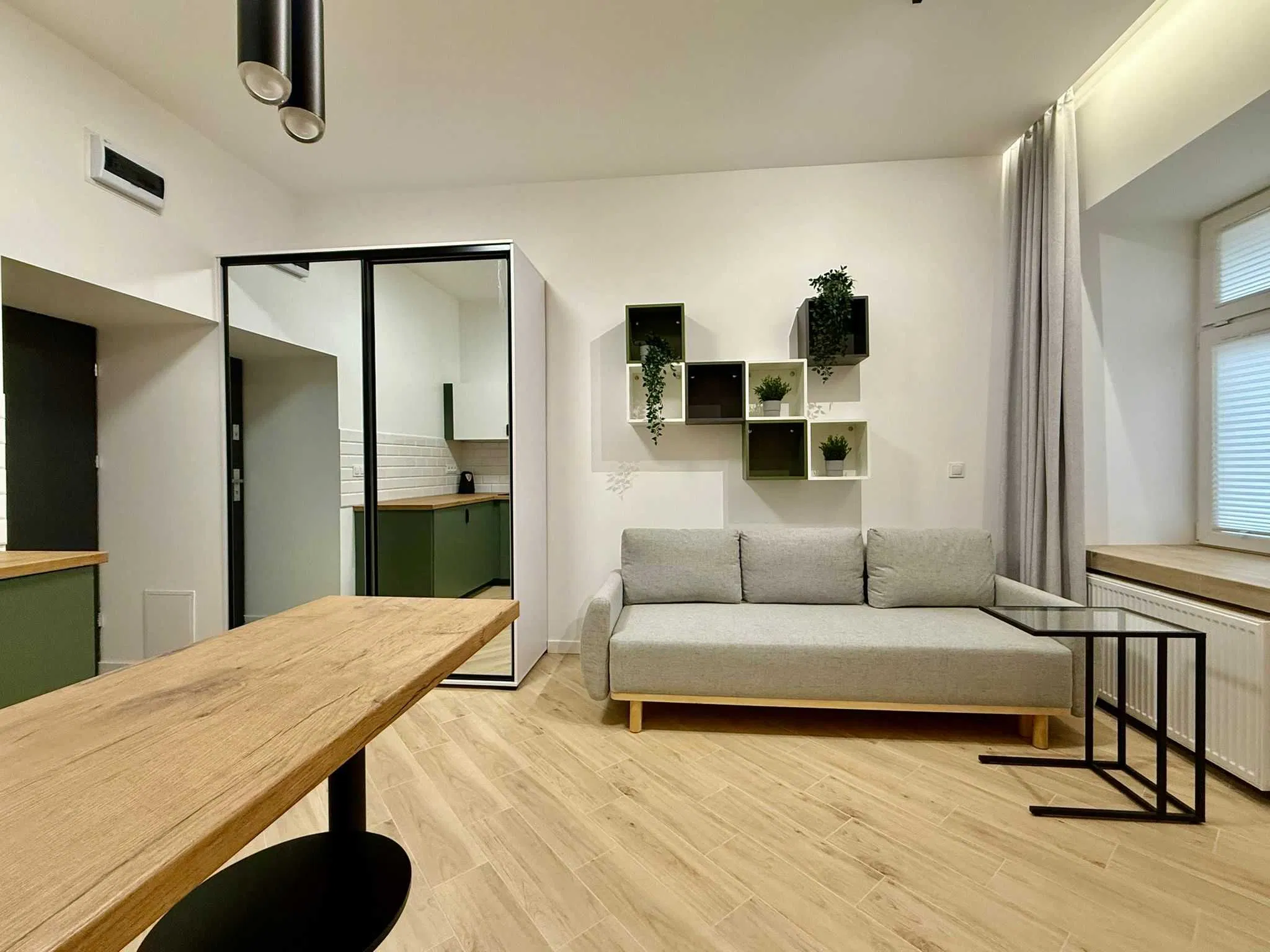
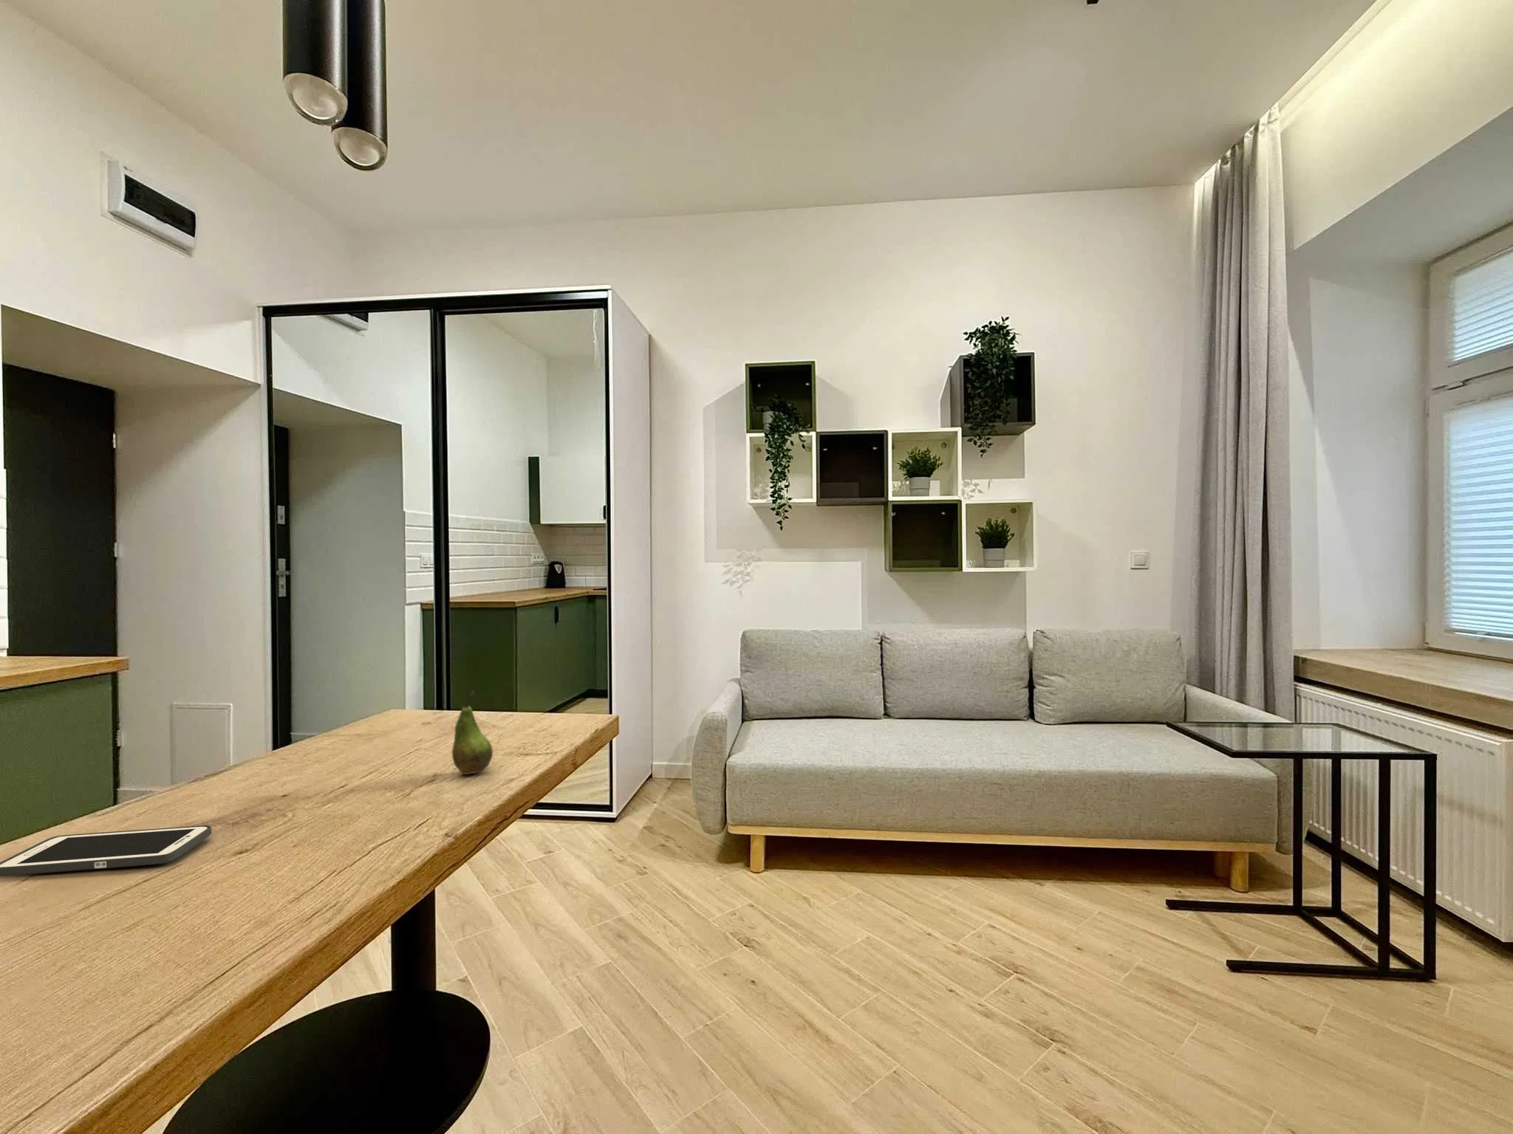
+ fruit (472, 729)
+ cell phone (110, 849)
